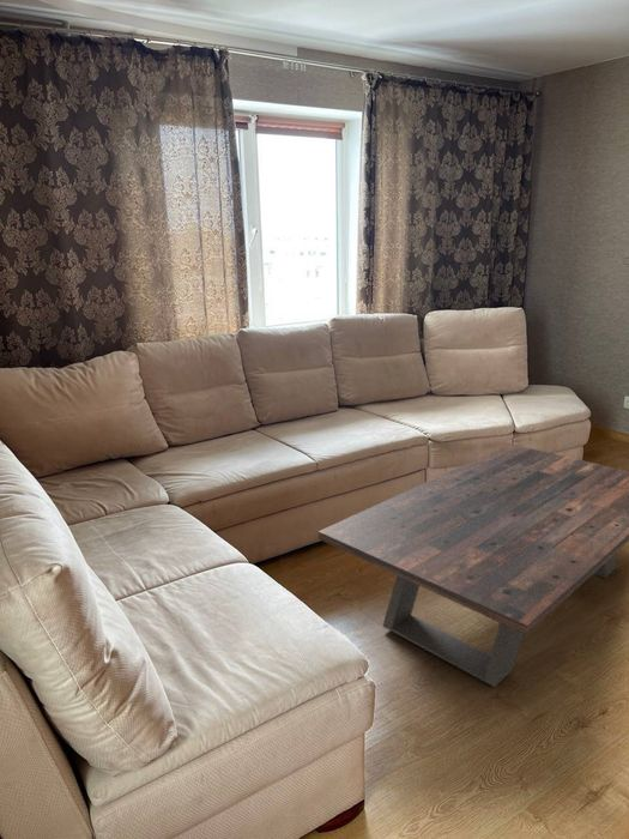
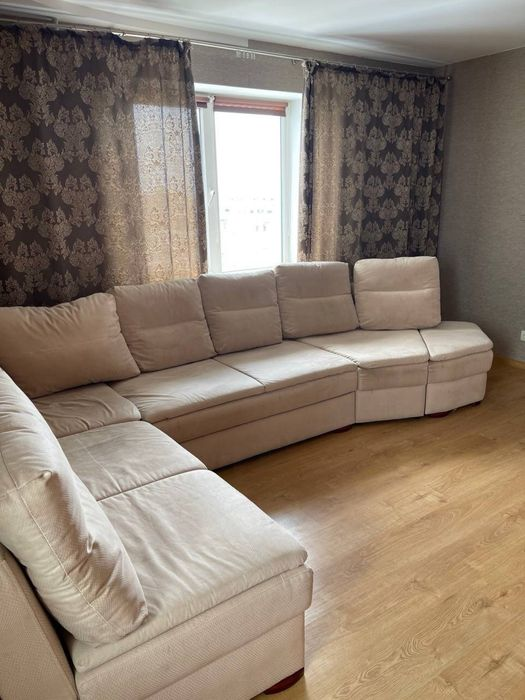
- coffee table (512, 551)
